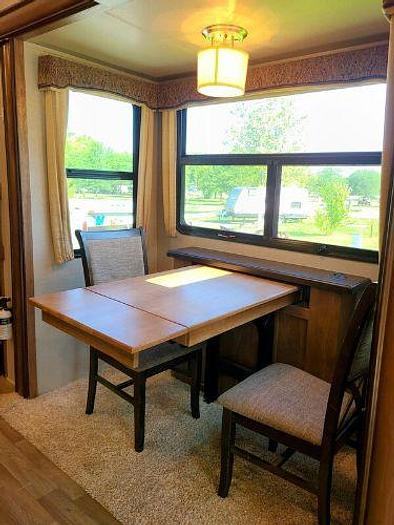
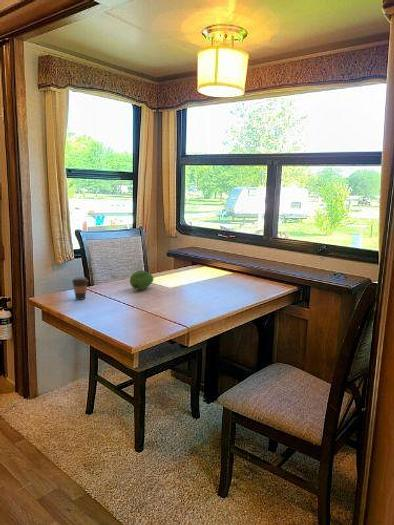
+ fruit (142, 279)
+ coffee cup (80, 288)
